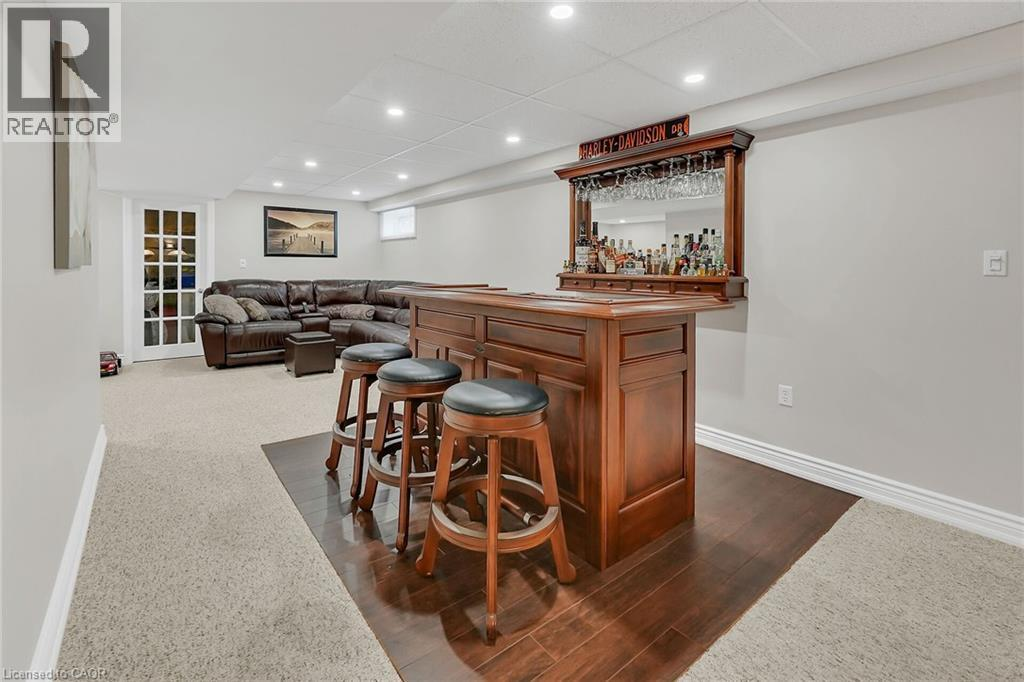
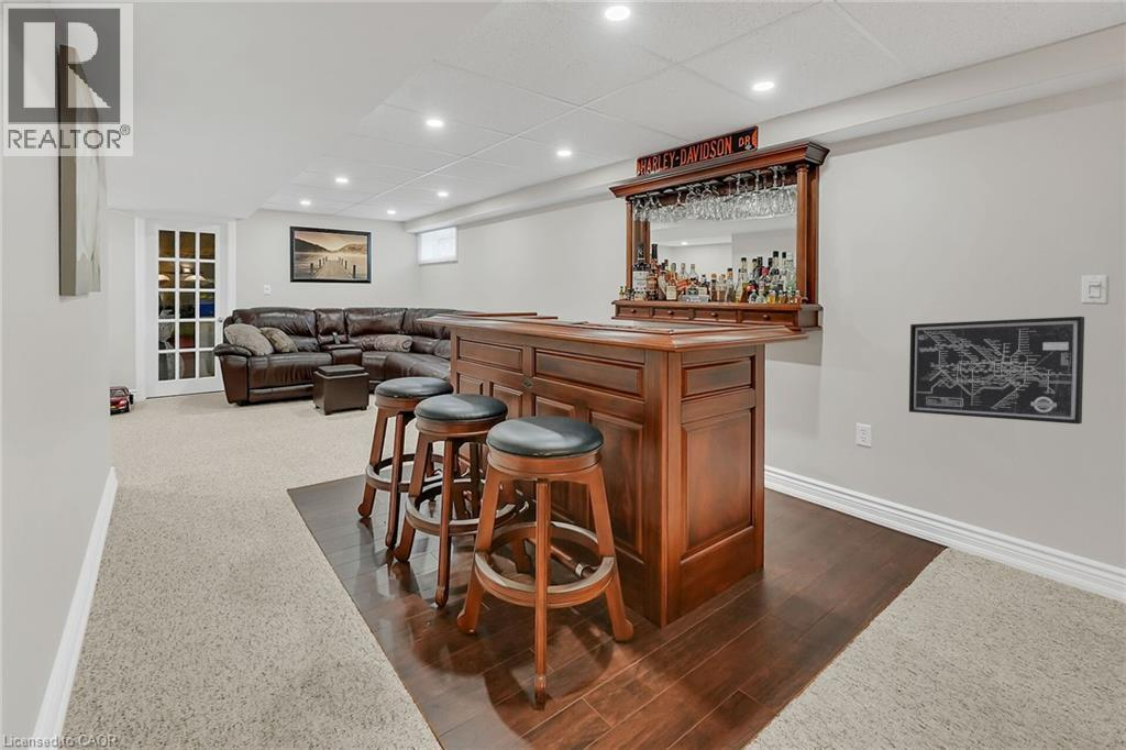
+ wall art (987, 368)
